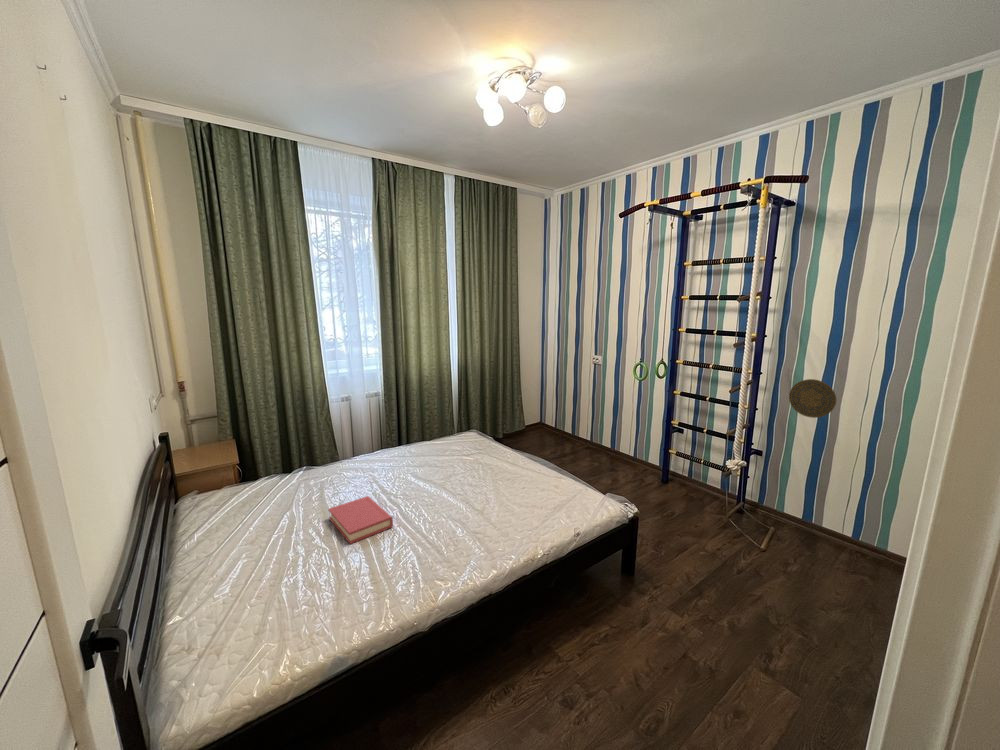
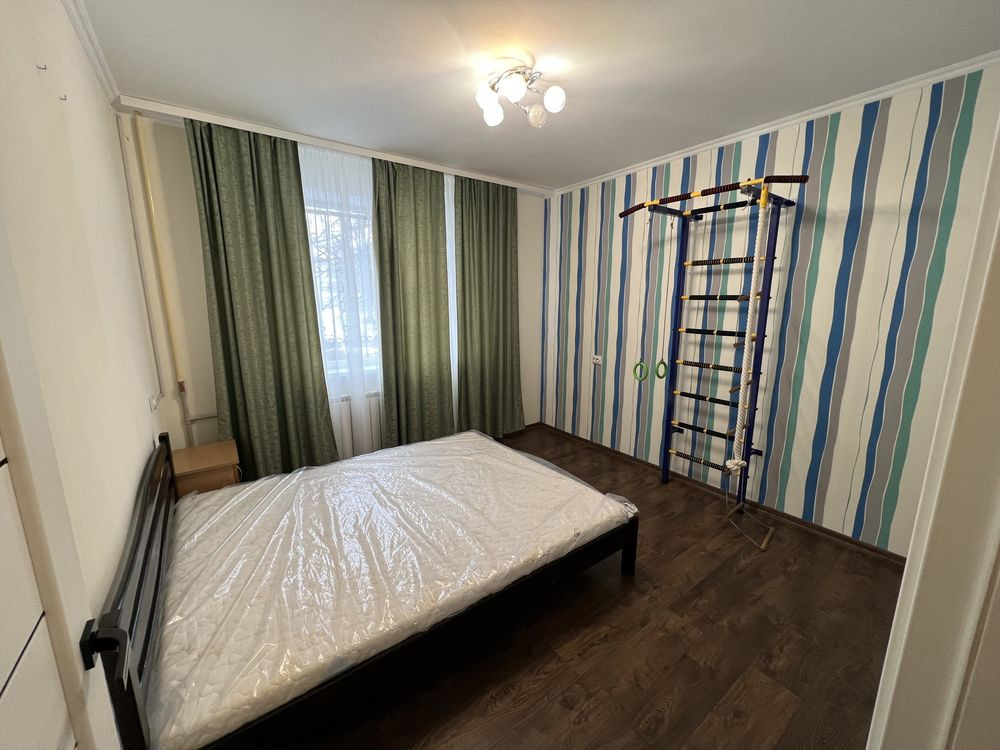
- hardback book (360, 517)
- decorative plate (811, 398)
